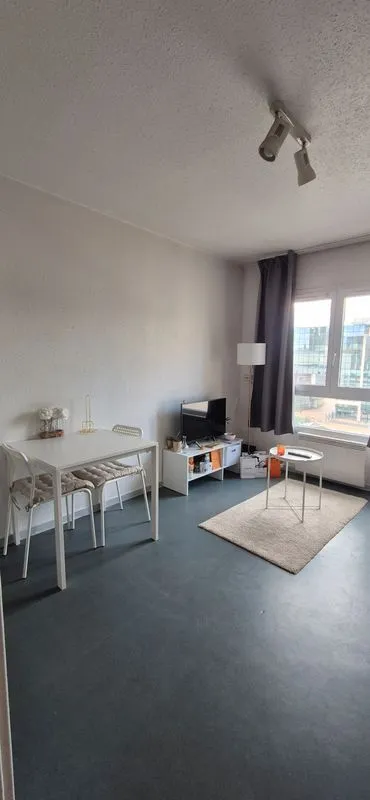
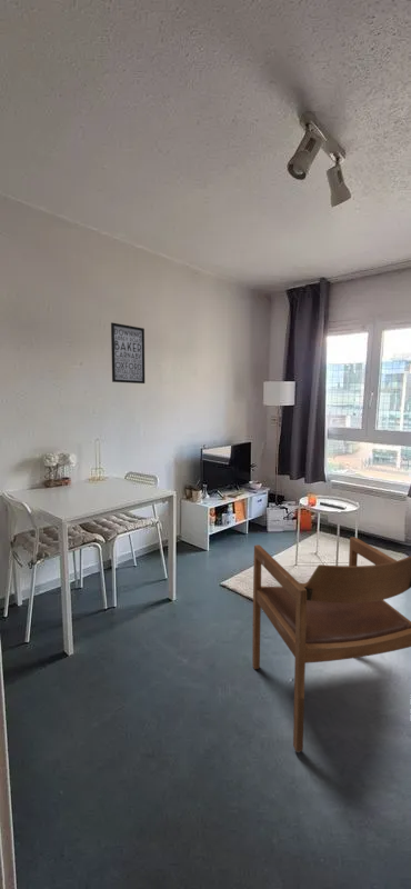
+ armchair (331, 619)
+ wall art (128, 353)
